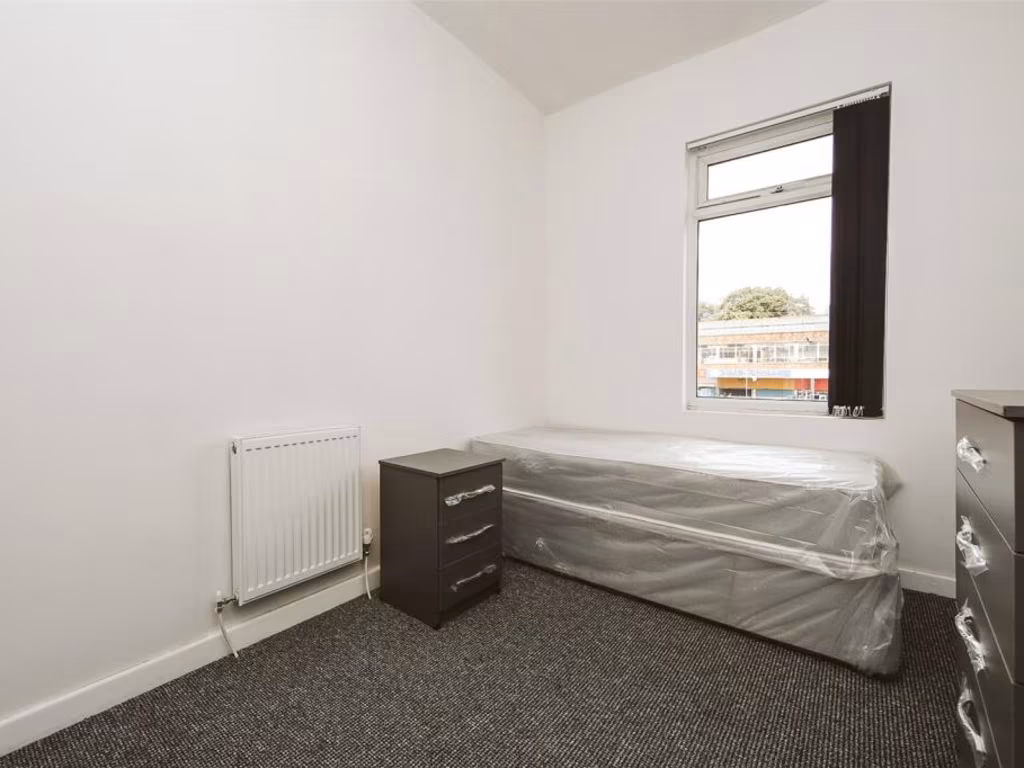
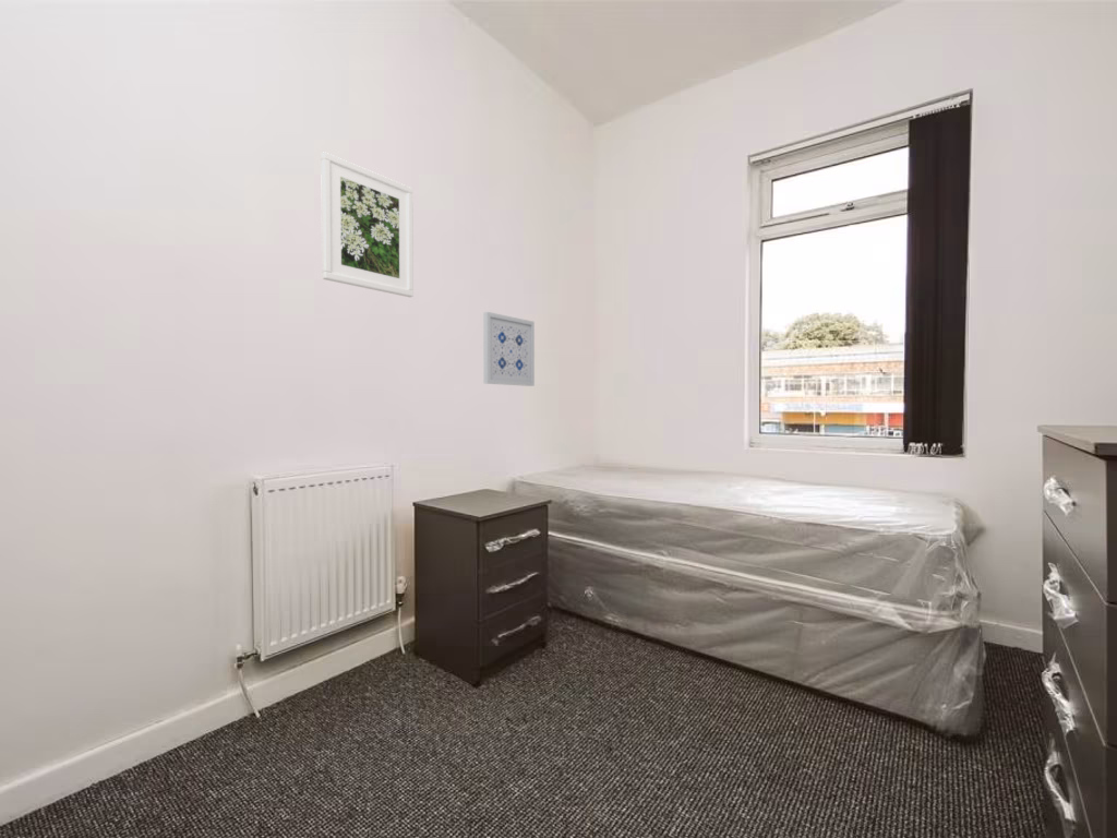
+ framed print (370, 230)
+ wall art (509, 350)
